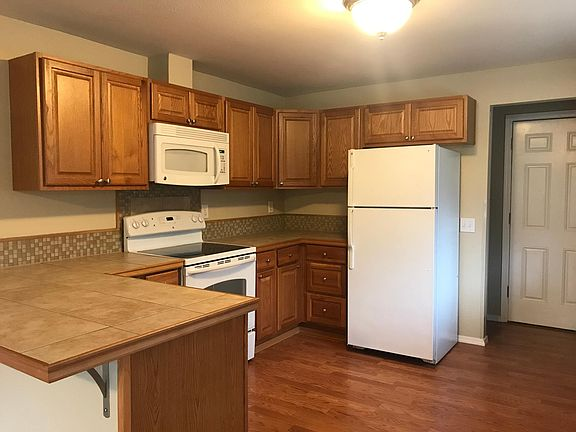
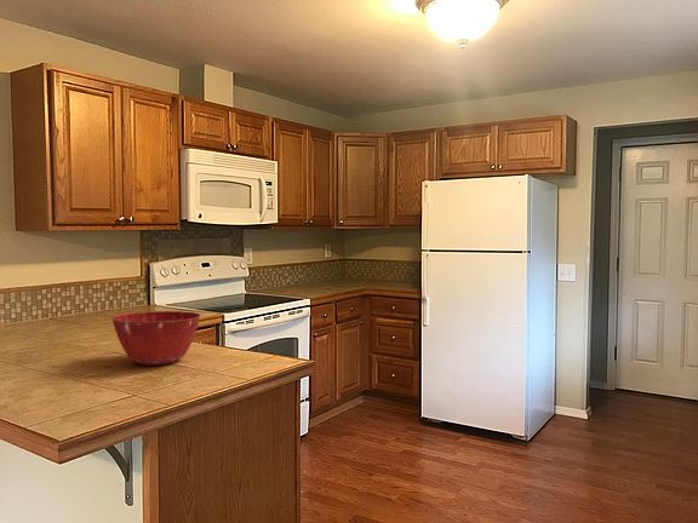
+ mixing bowl (158, 338)
